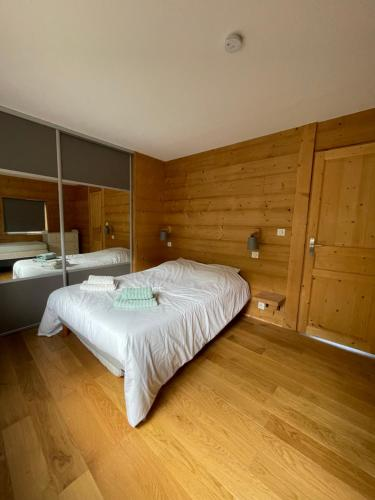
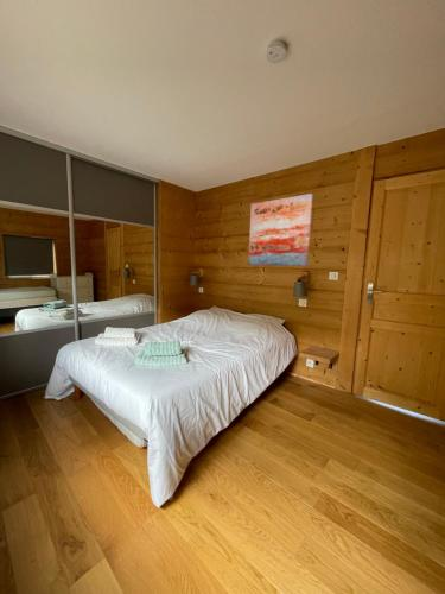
+ wall art (276, 233)
